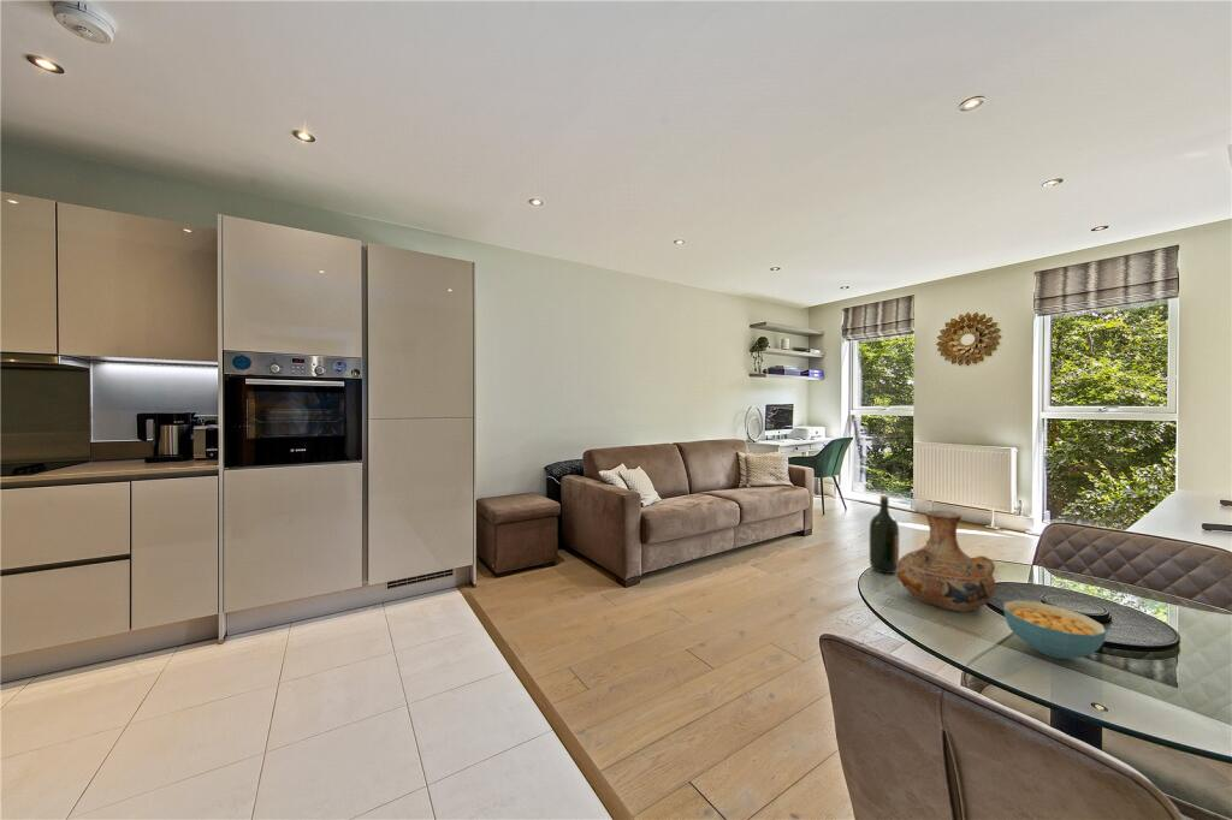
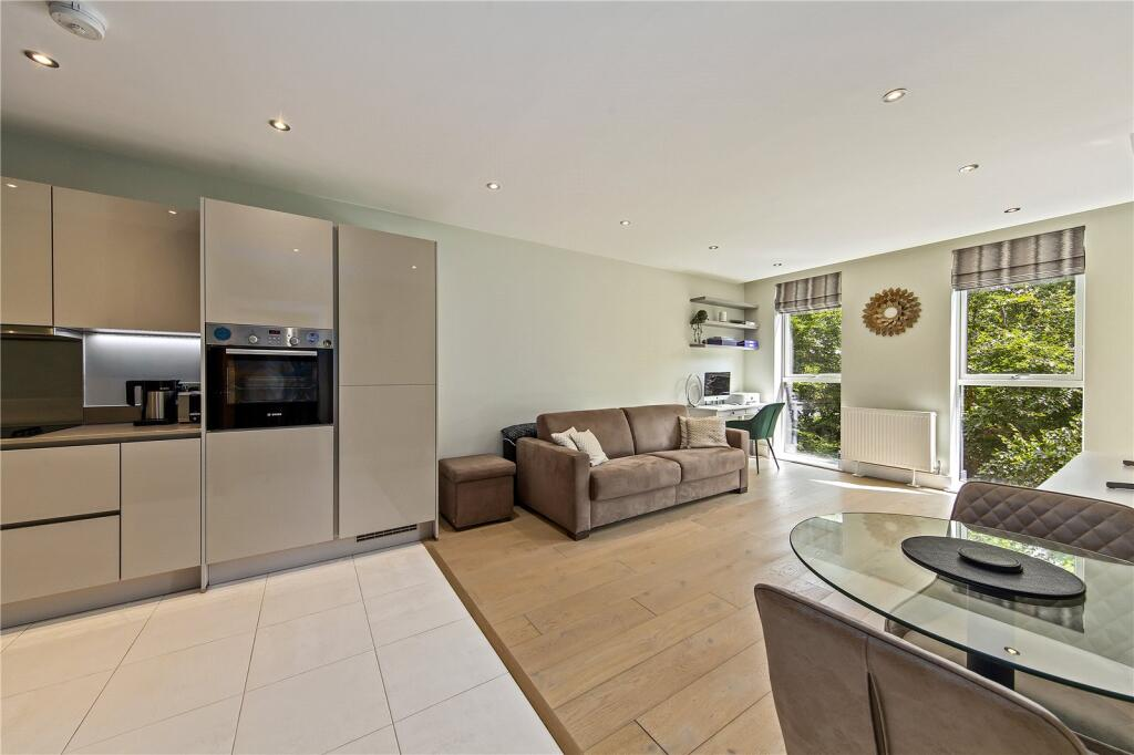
- wine bottle (883, 533)
- vase (943, 555)
- cereal bowl (1050, 634)
